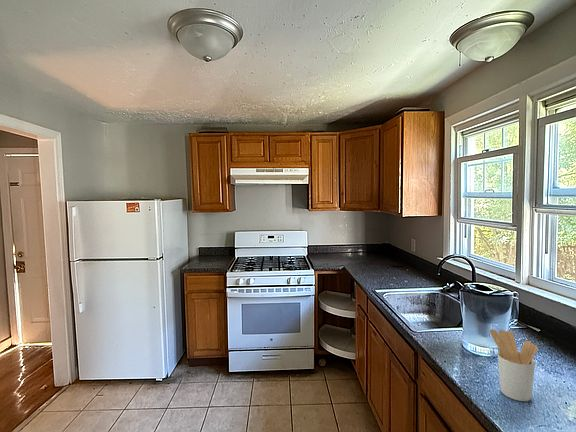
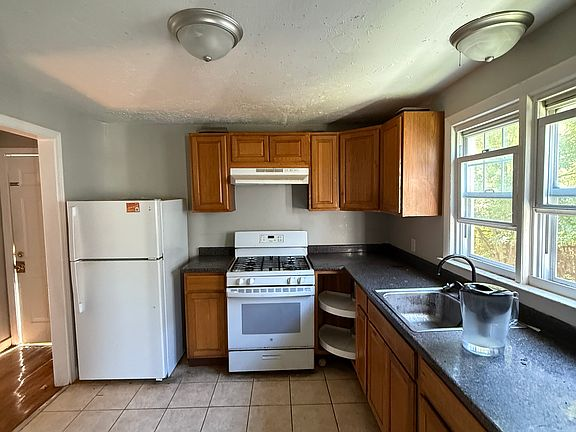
- utensil holder (510, 362)
